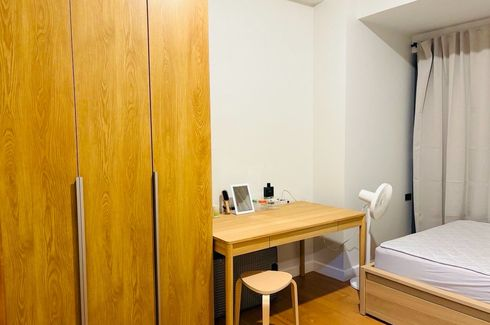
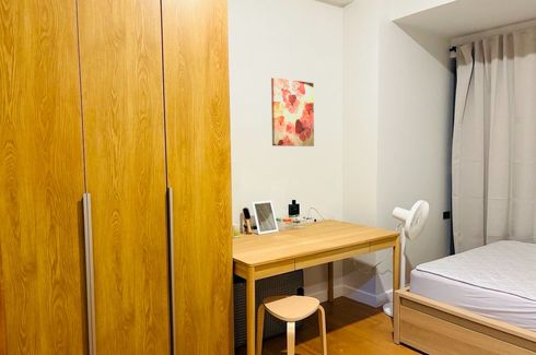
+ wall art (293, 113)
